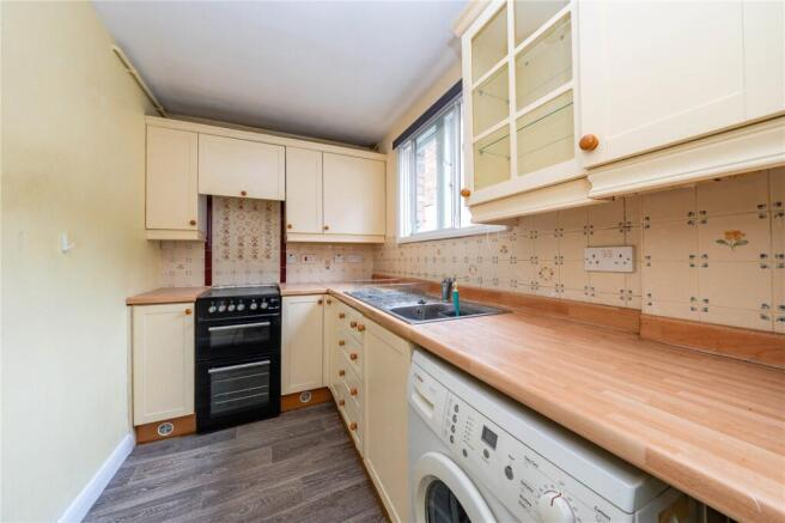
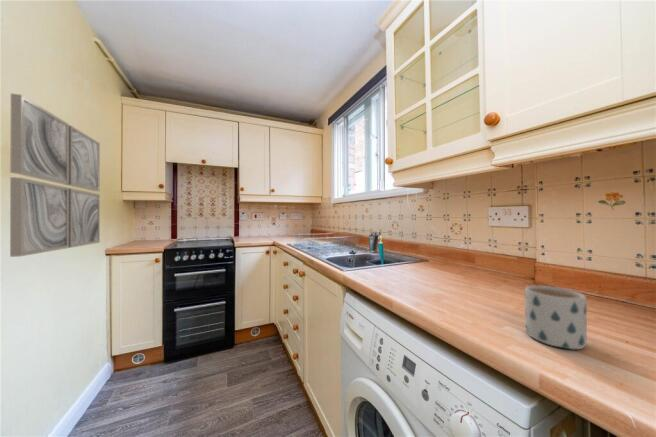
+ mug (551, 312)
+ wall art (65, 187)
